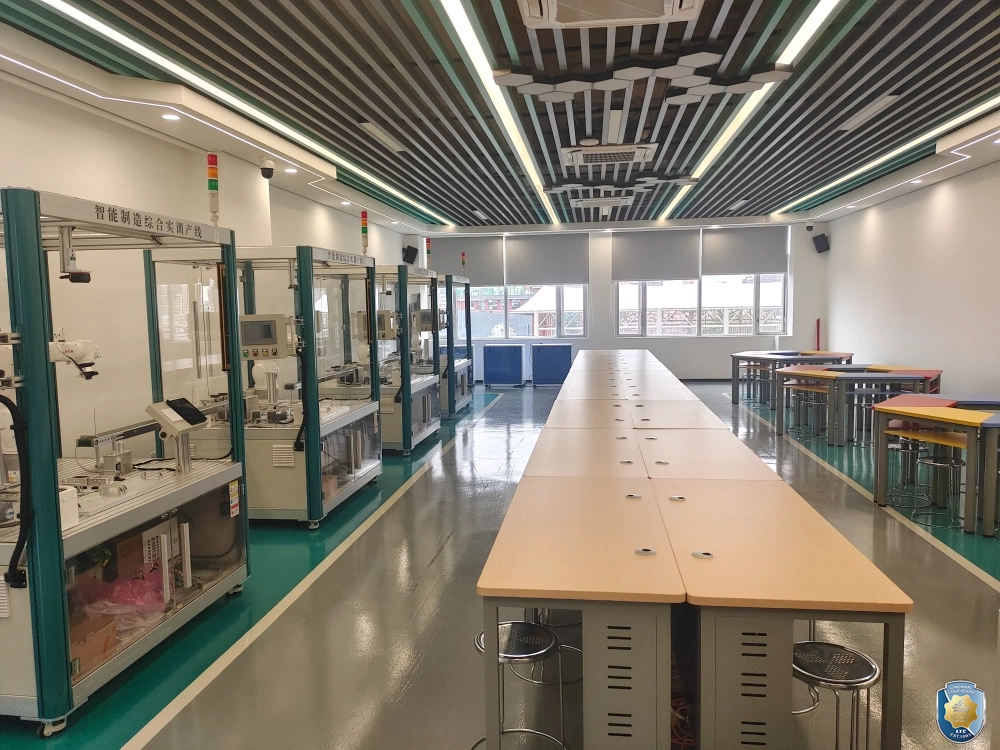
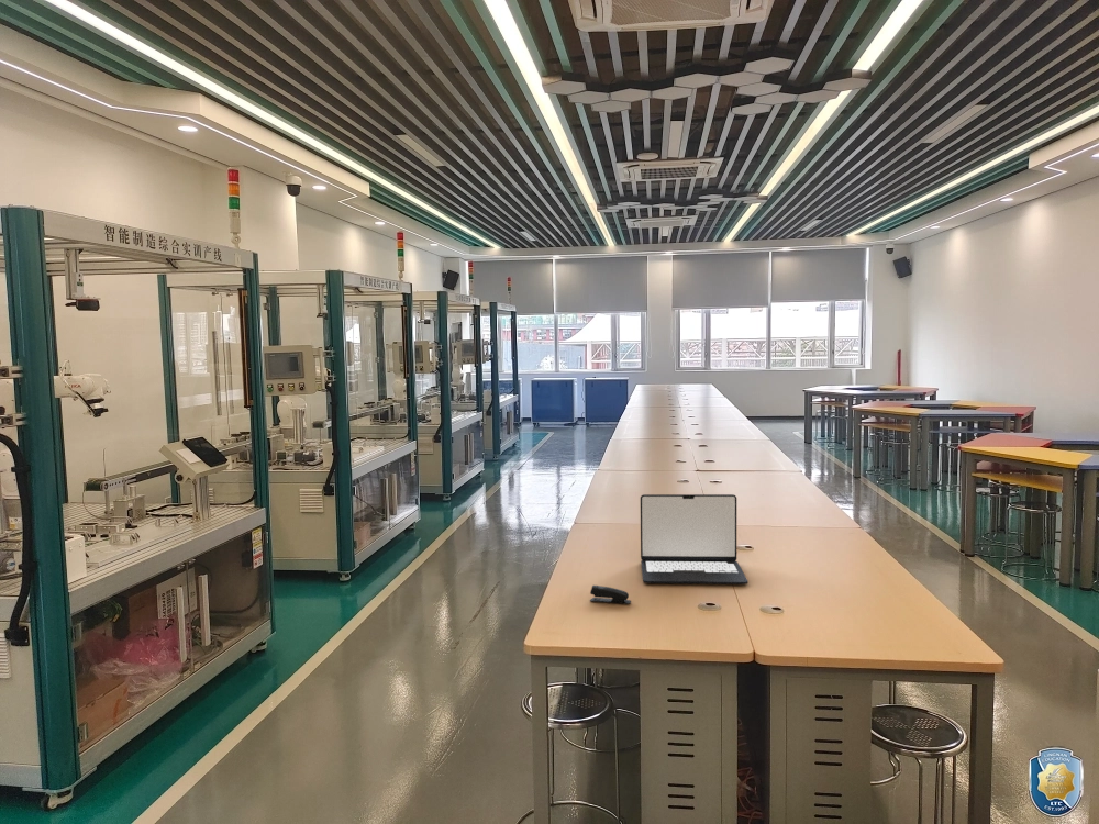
+ laptop (691, 537)
+ stapler (610, 593)
